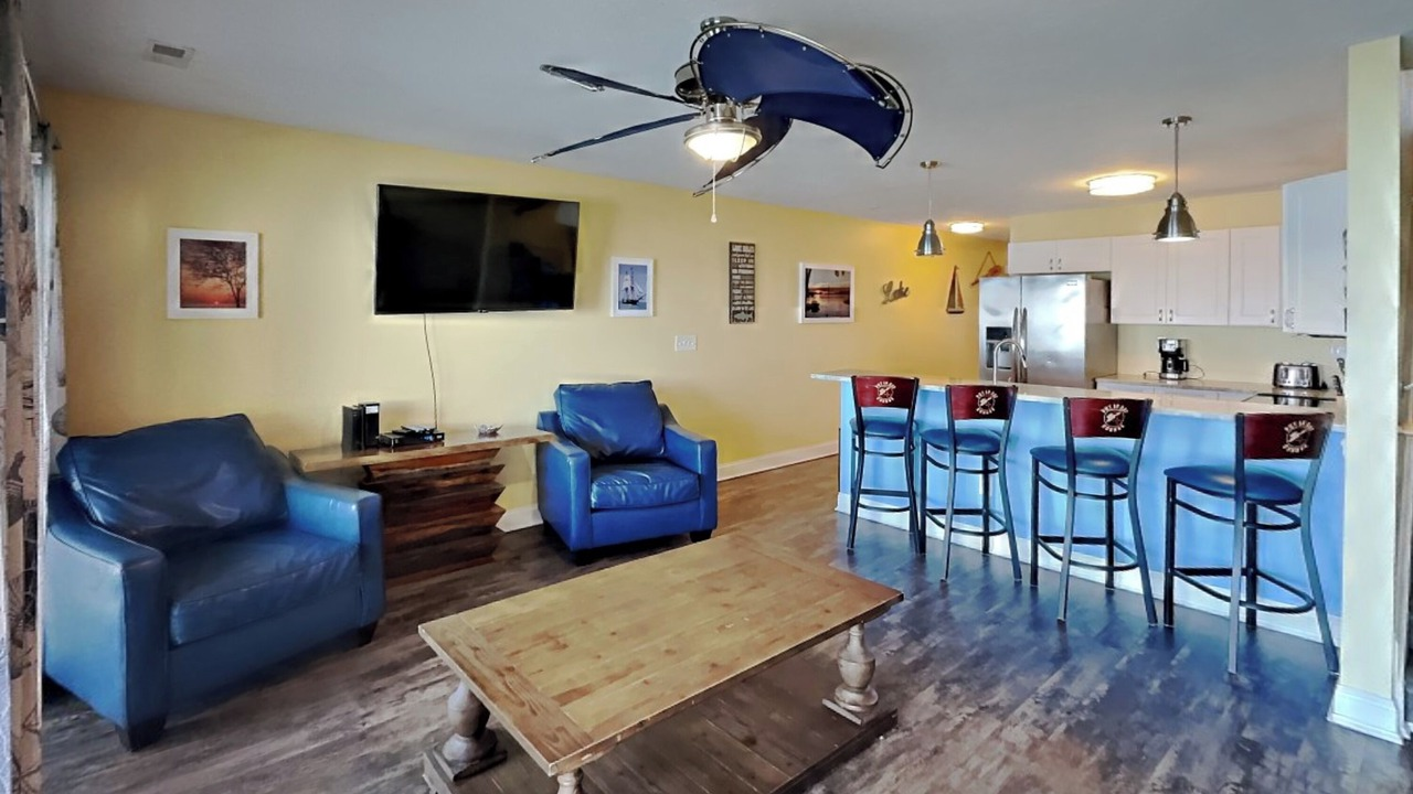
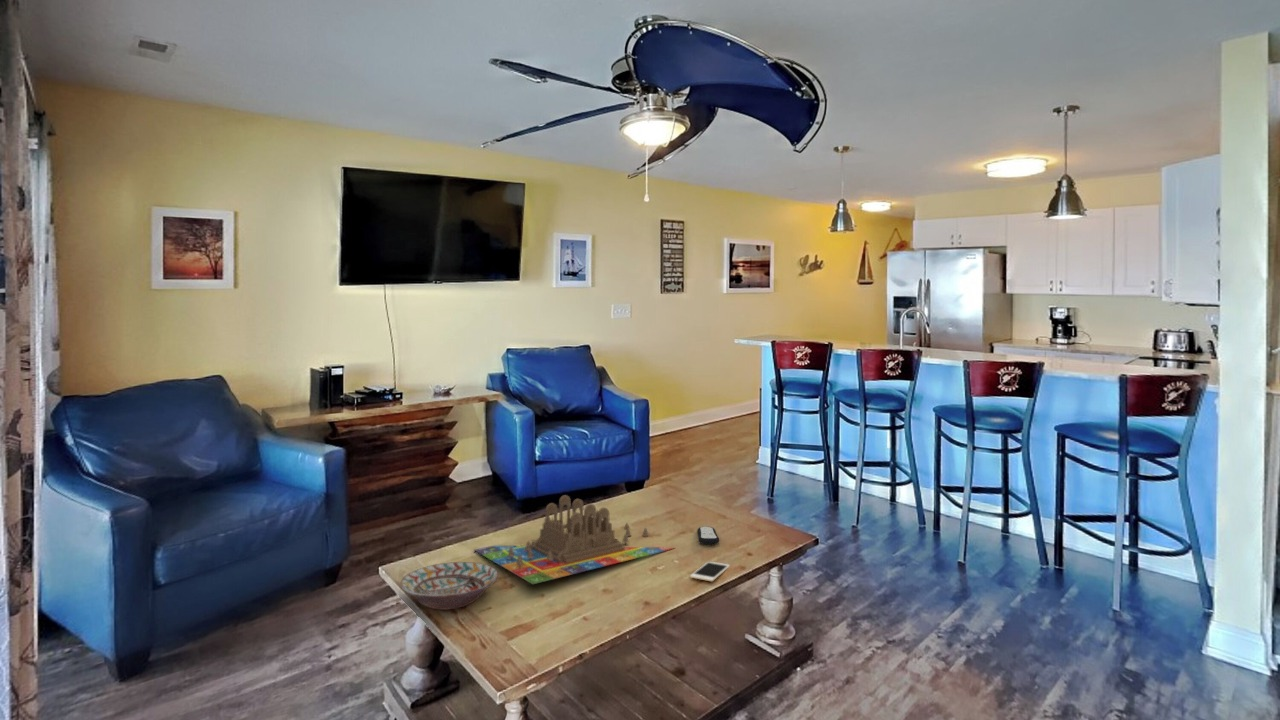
+ cell phone (710, 570)
+ decorative bowl (450, 589)
+ board game (577, 524)
+ remote control (707, 534)
